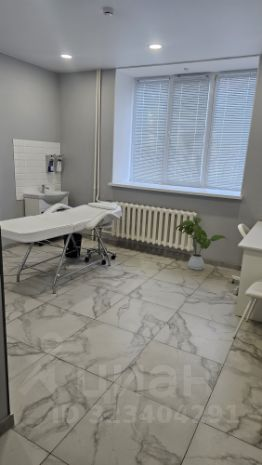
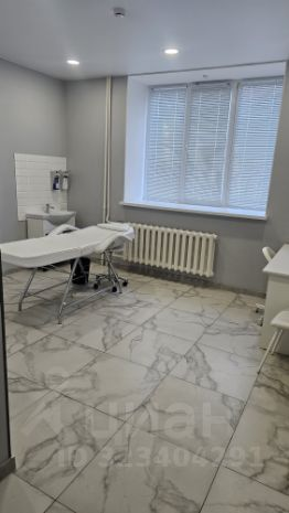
- house plant (199, 243)
